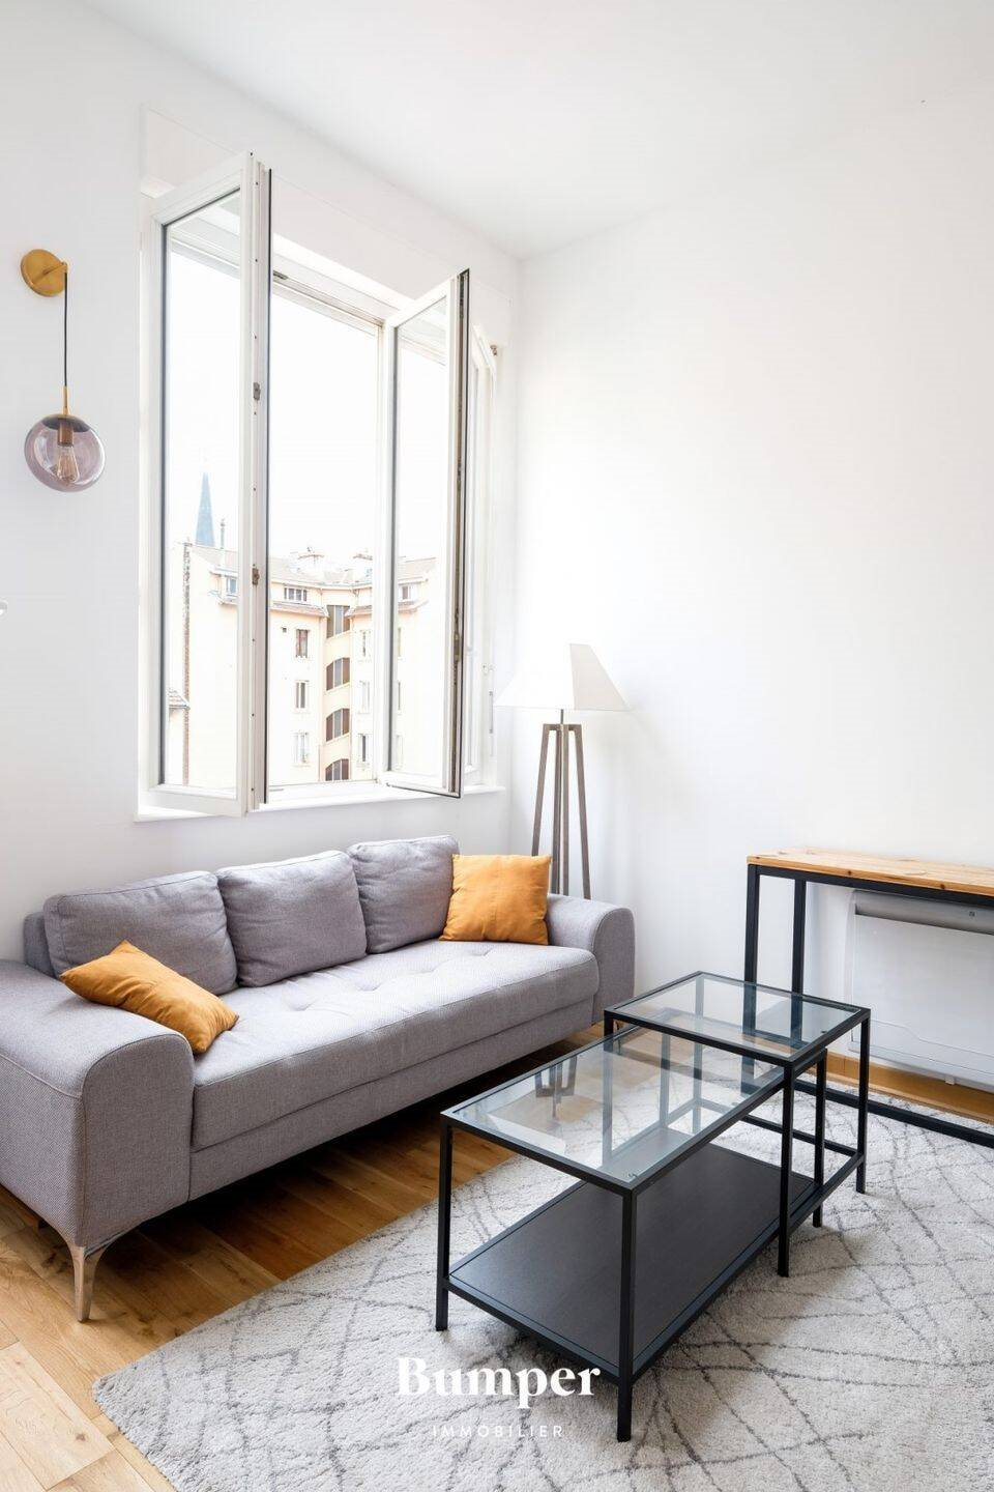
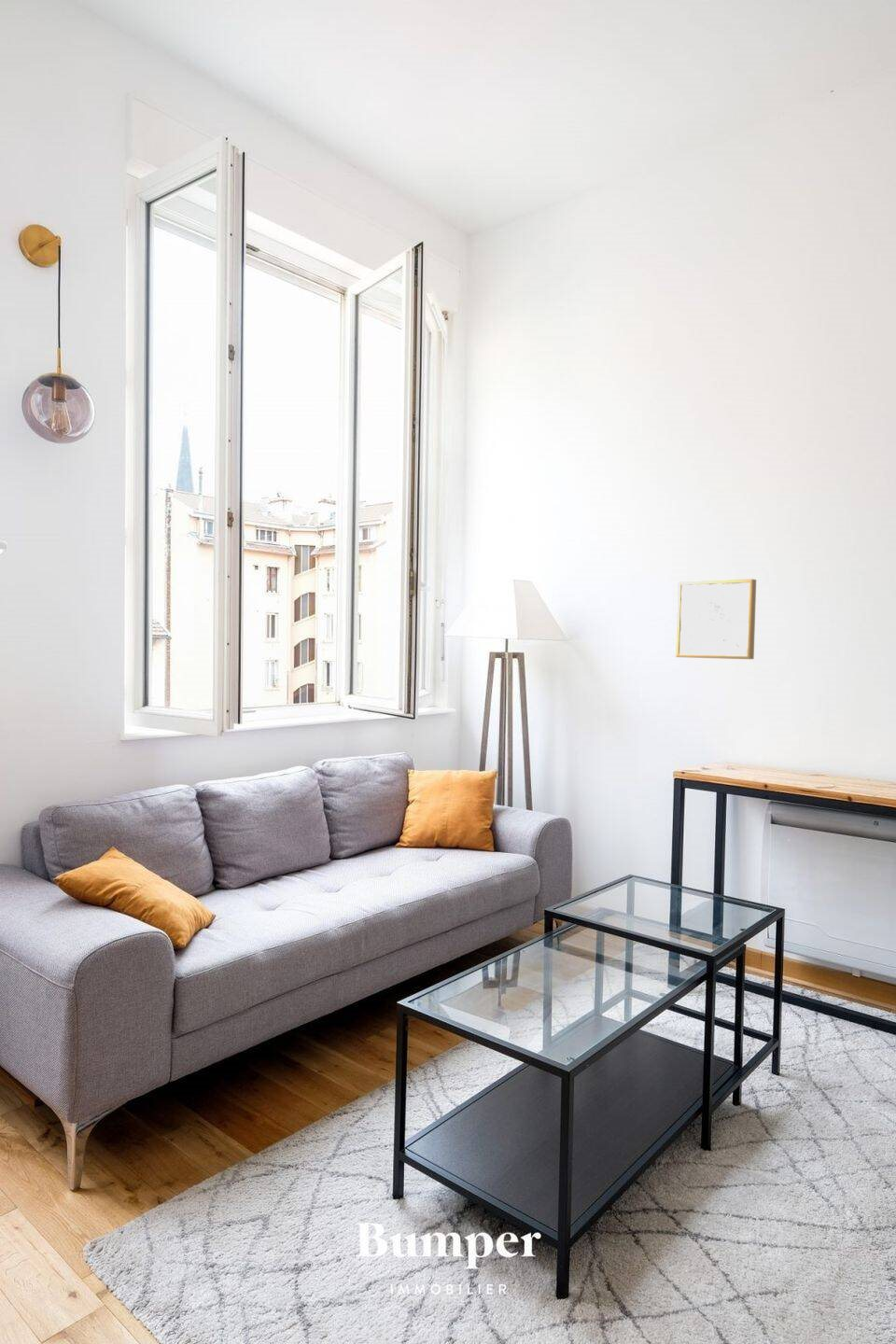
+ wall art (714, 619)
